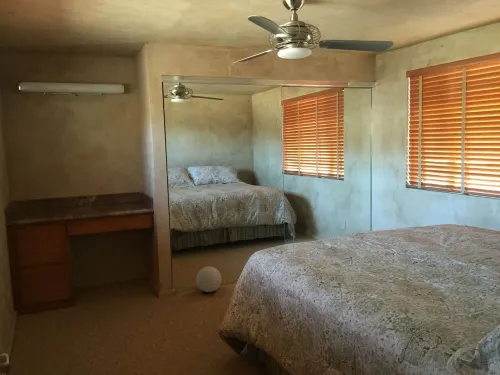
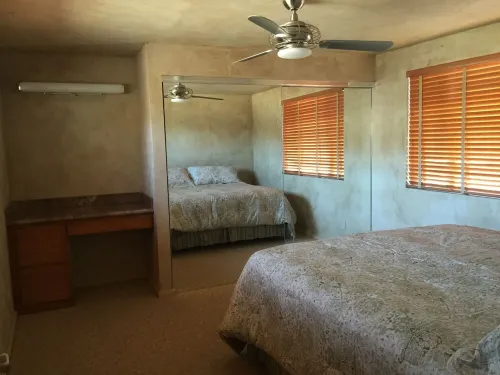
- ball (208, 279)
